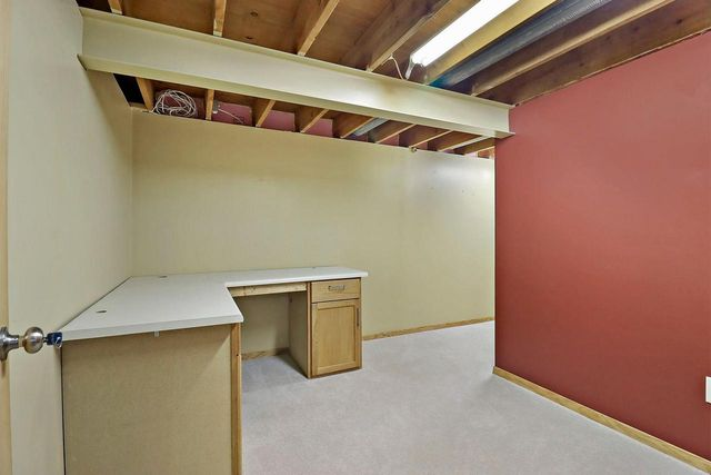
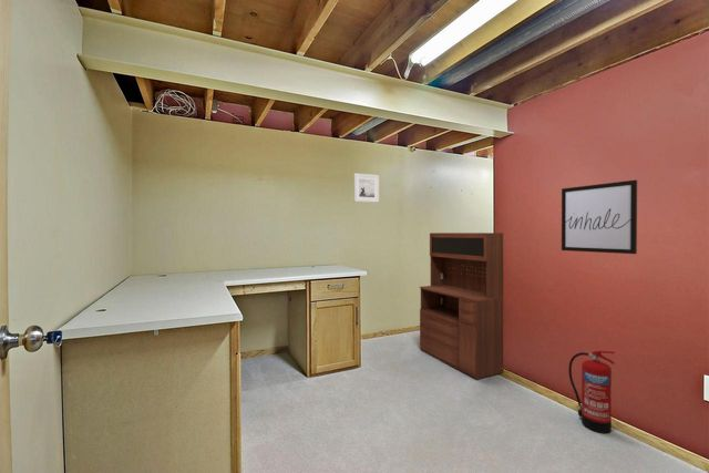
+ wall art (595, 218)
+ fire extinguisher (589, 383)
+ shelving unit (456, 297)
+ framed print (366, 187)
